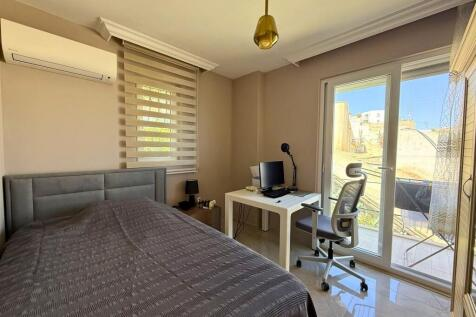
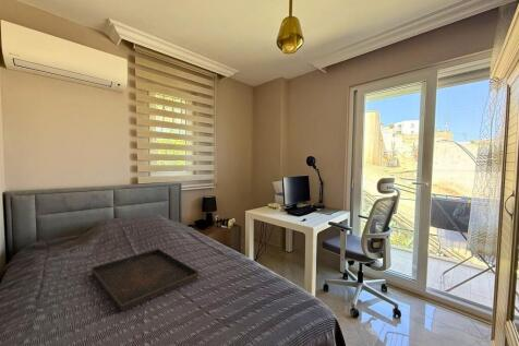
+ serving tray (144, 273)
